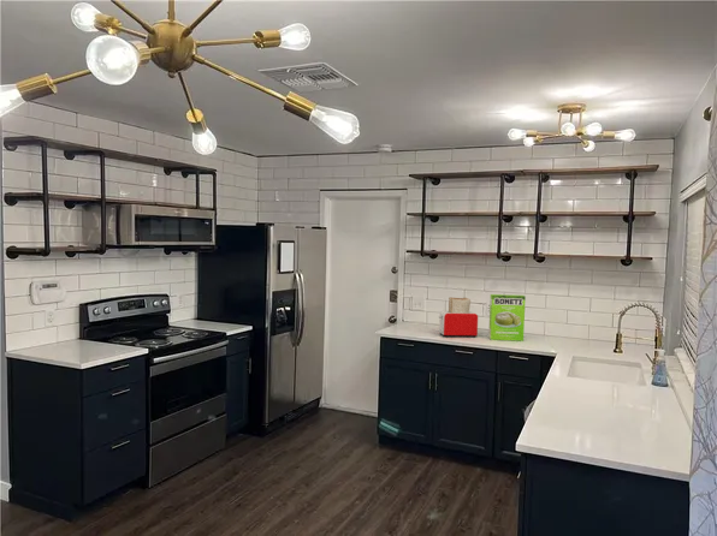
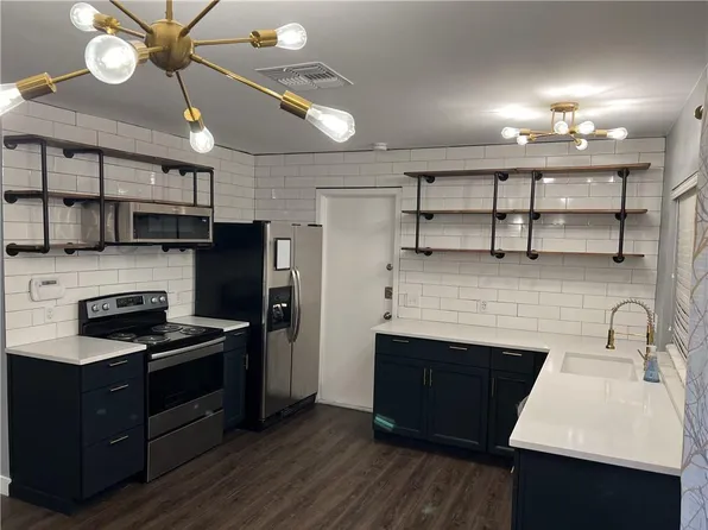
- toaster (457, 316)
- cake mix box (506, 317)
